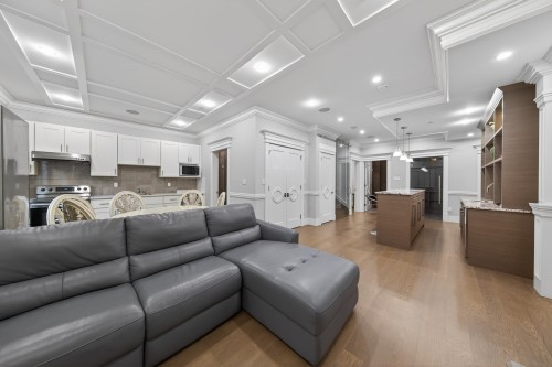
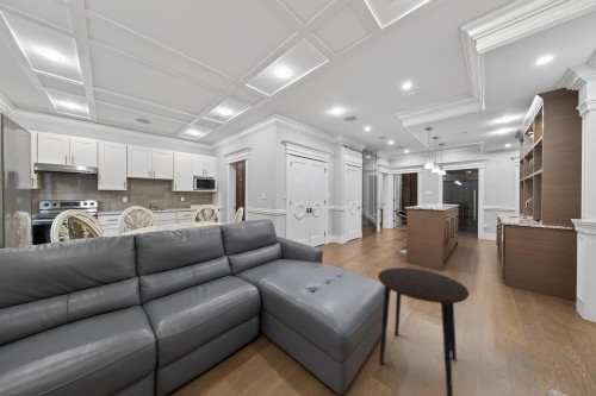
+ side table (398, 320)
